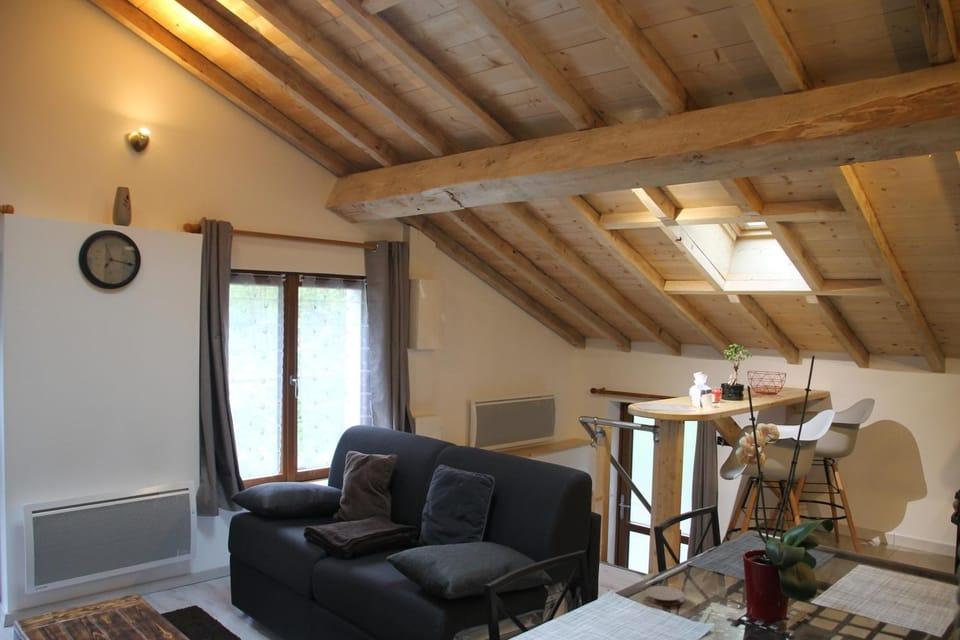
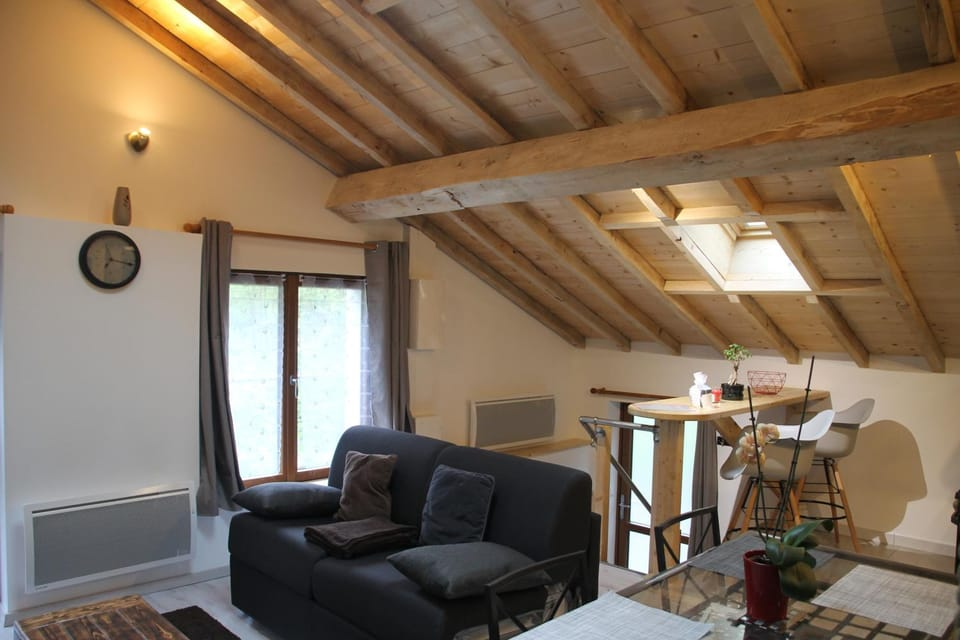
- coaster (664, 595)
